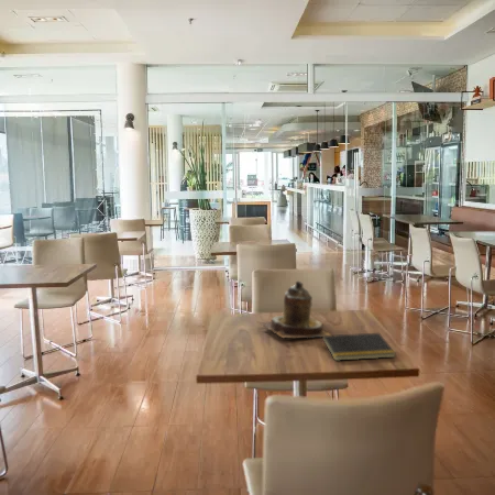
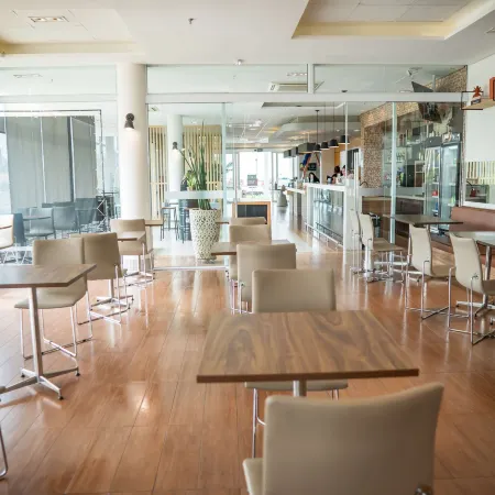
- notepad (358, 345)
- teapot (294, 307)
